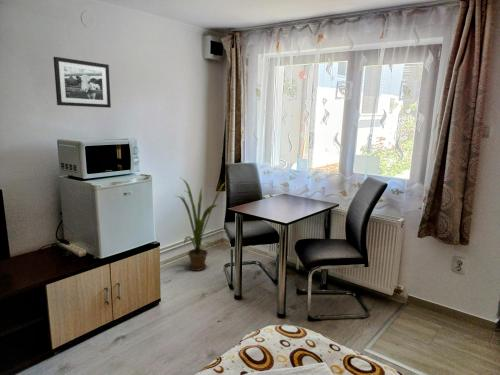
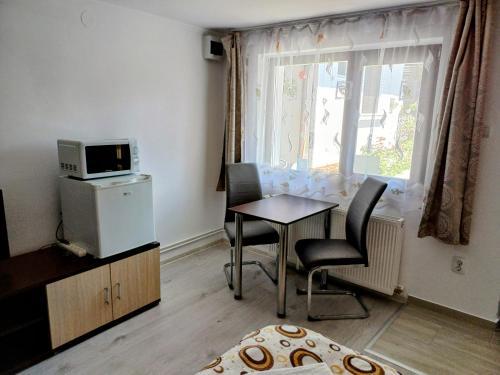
- picture frame (84, 84)
- house plant (193, 225)
